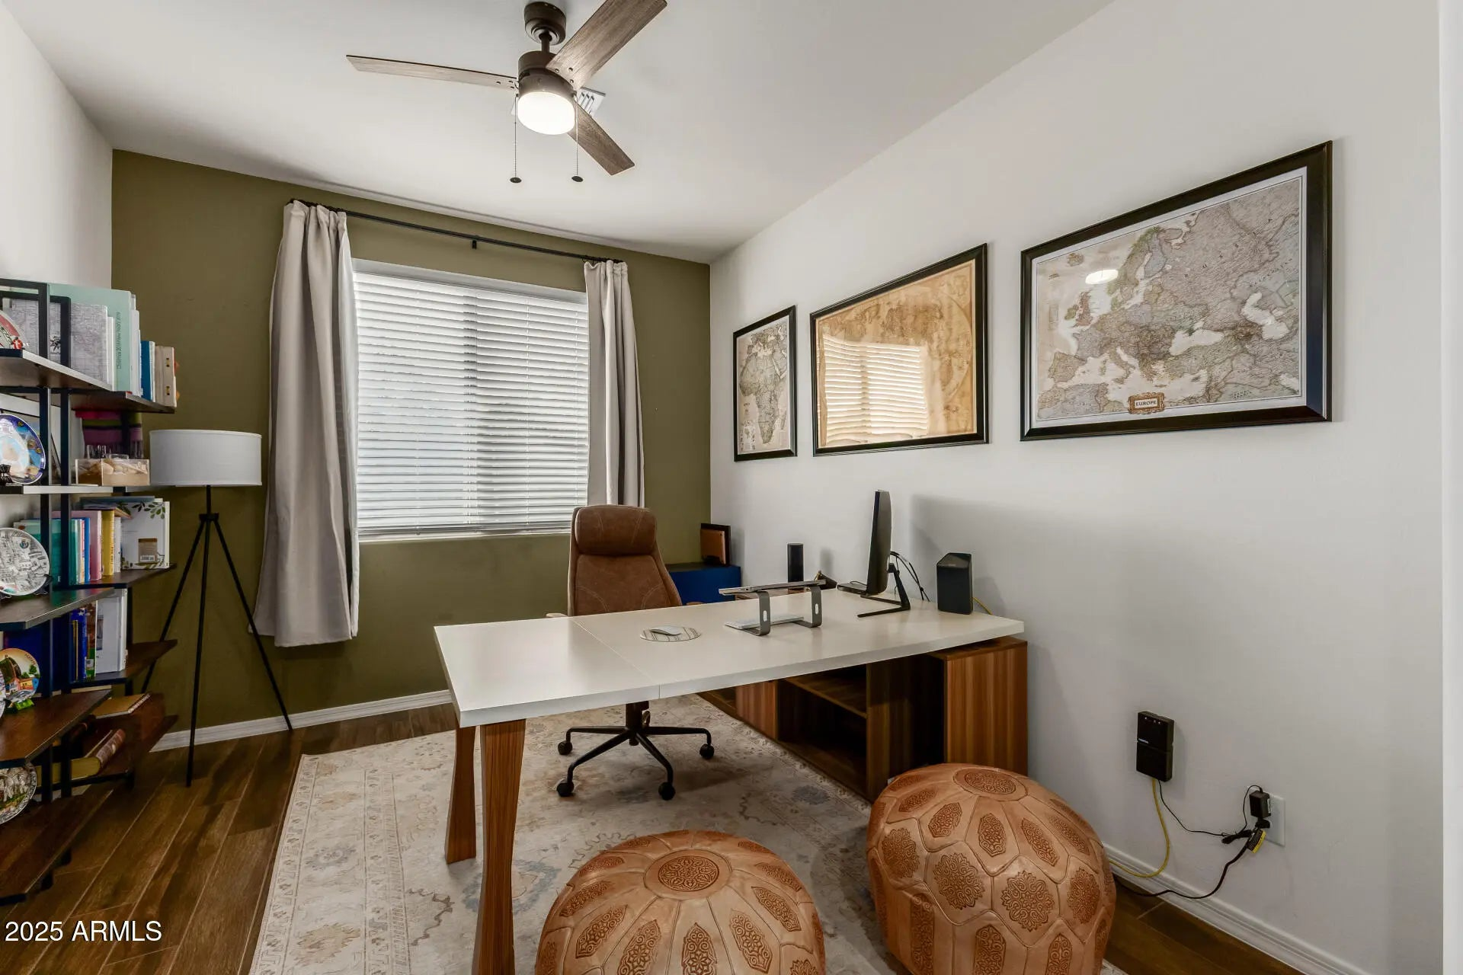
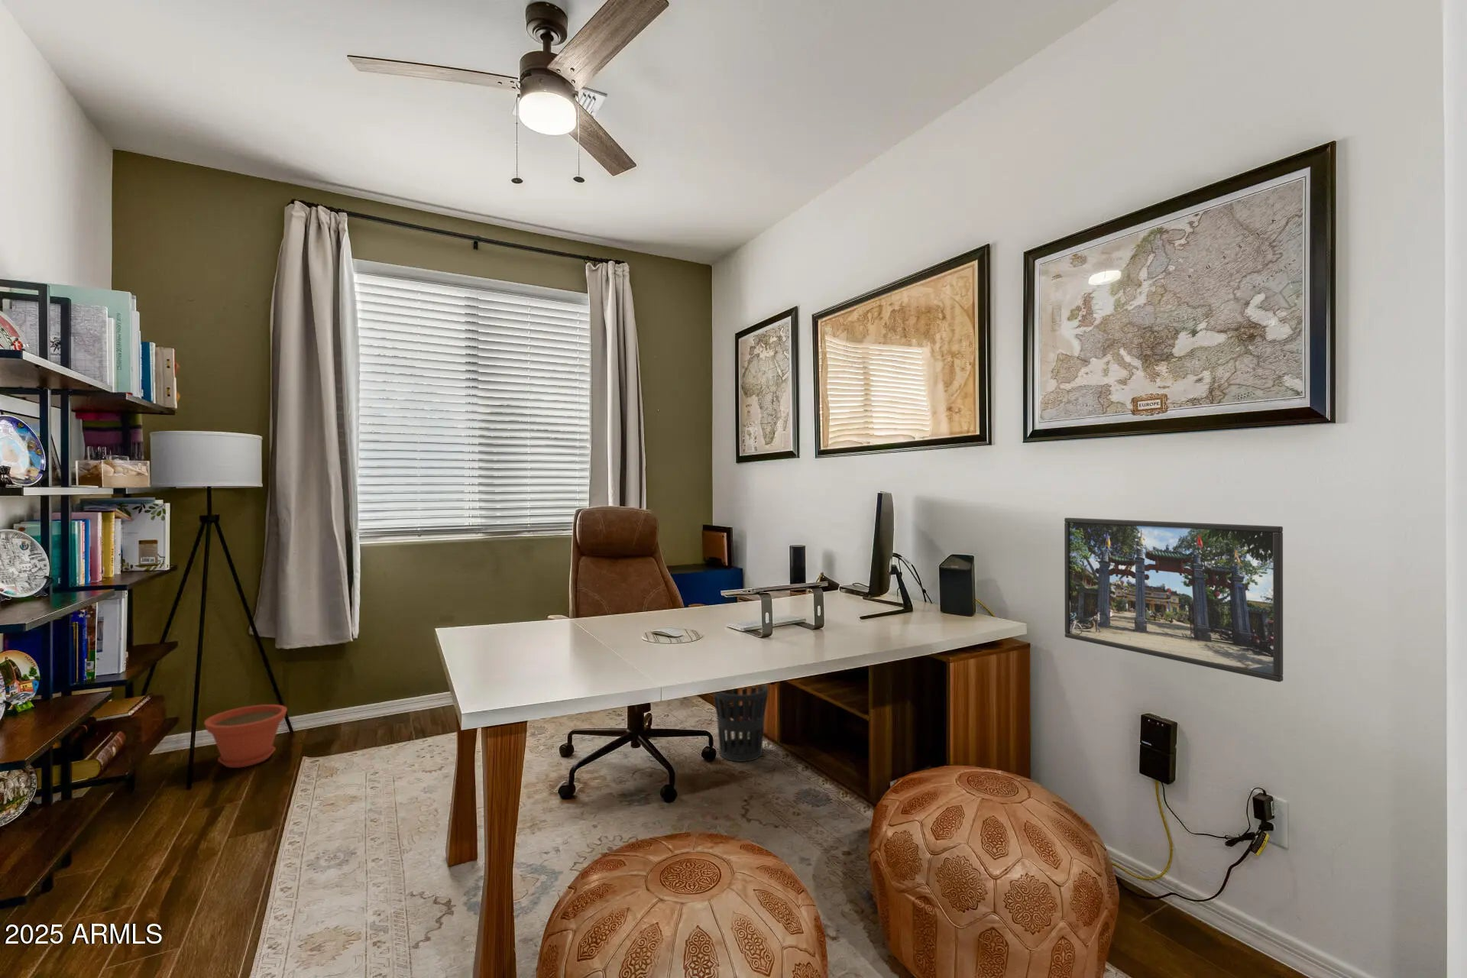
+ plant pot (247, 738)
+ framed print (1159, 588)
+ wastebasket (740, 720)
